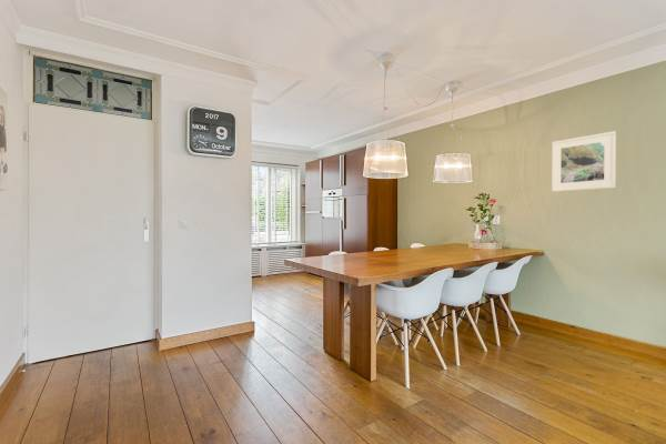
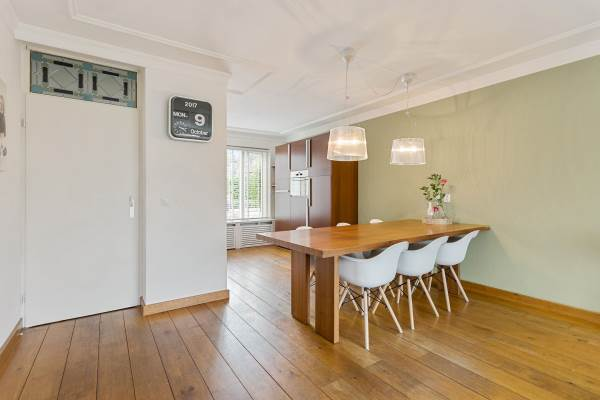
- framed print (582, 163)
